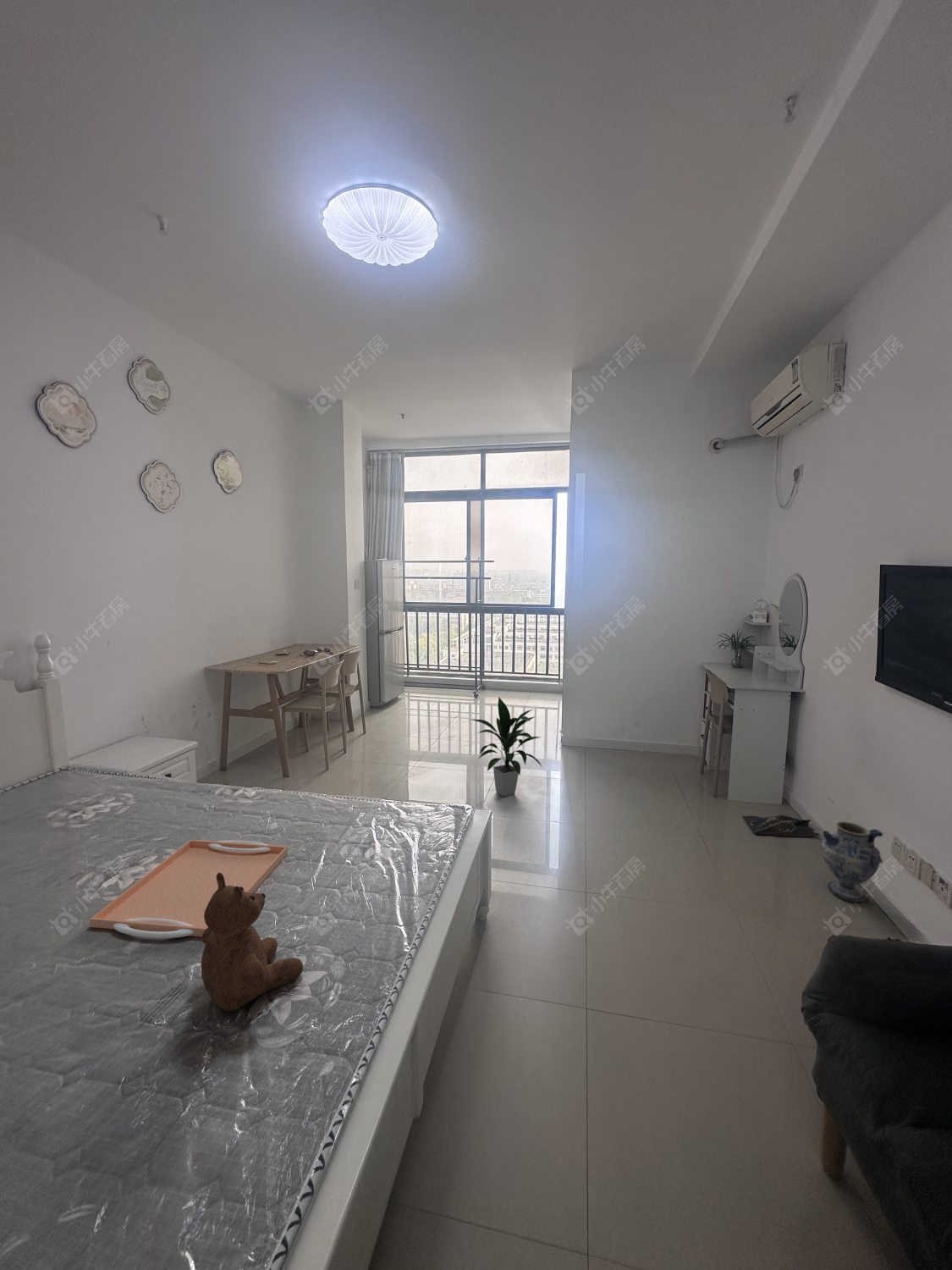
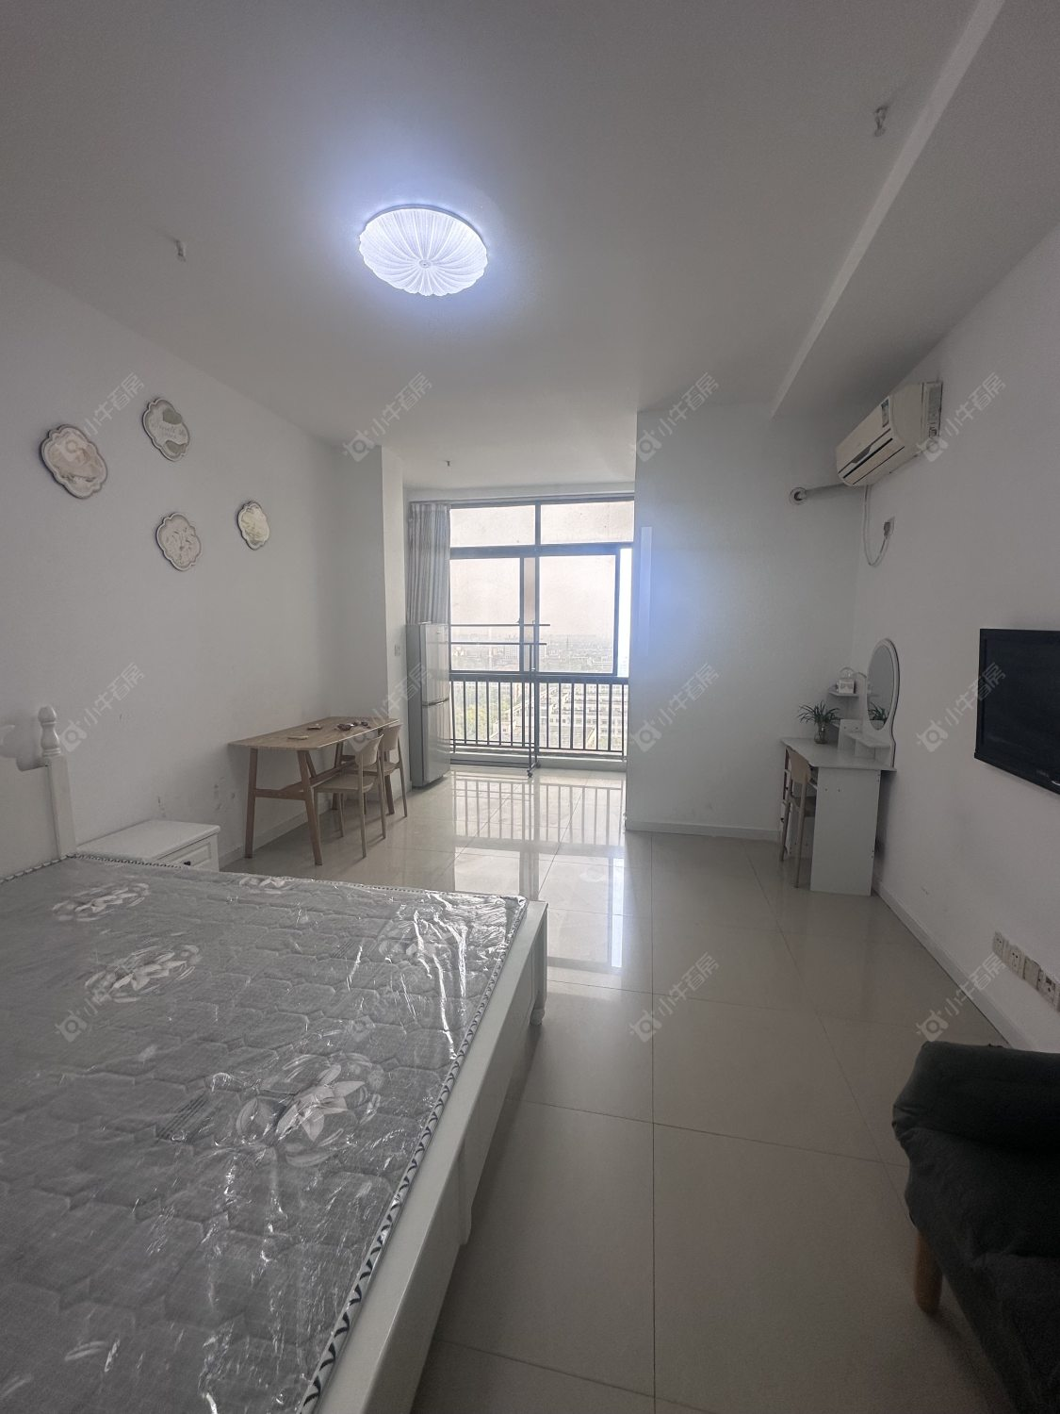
- ceramic jug (851, 860)
- bag (782, 825)
- indoor plant (509, 748)
- teddy bear (250, 929)
- serving tray (201, 881)
